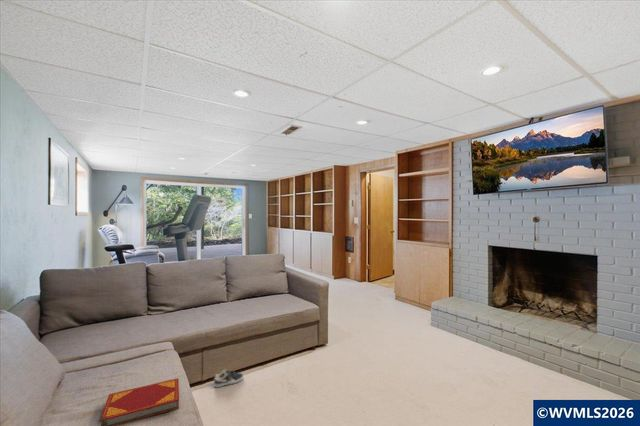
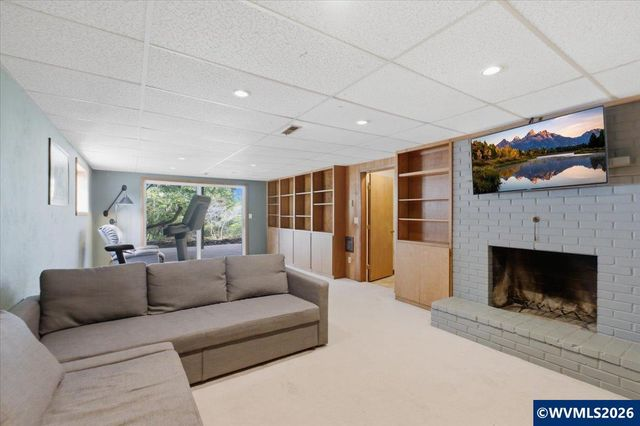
- hardback book (143, 401)
- sneaker (229, 376)
